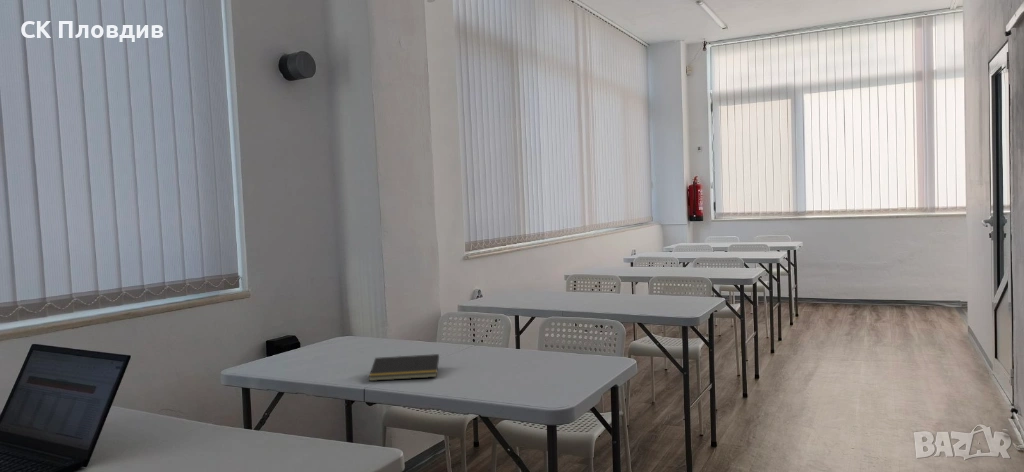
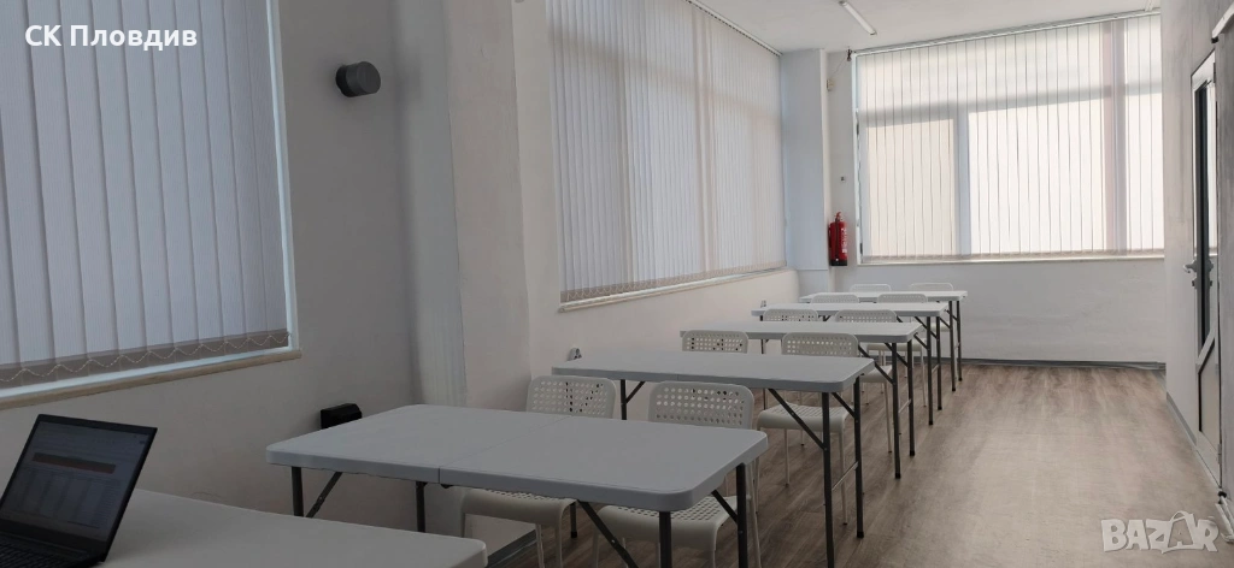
- notepad (405, 367)
